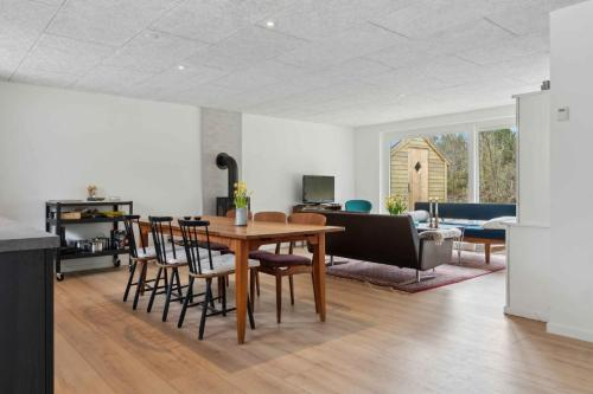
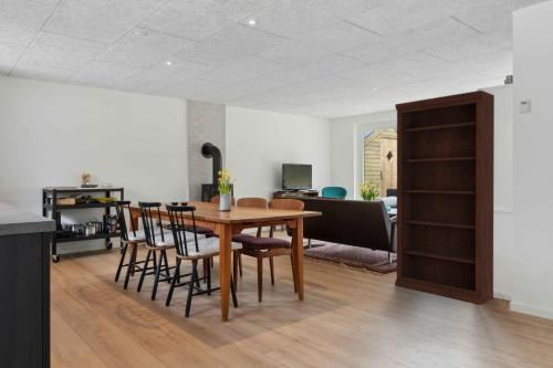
+ bookshelf (441, 196)
